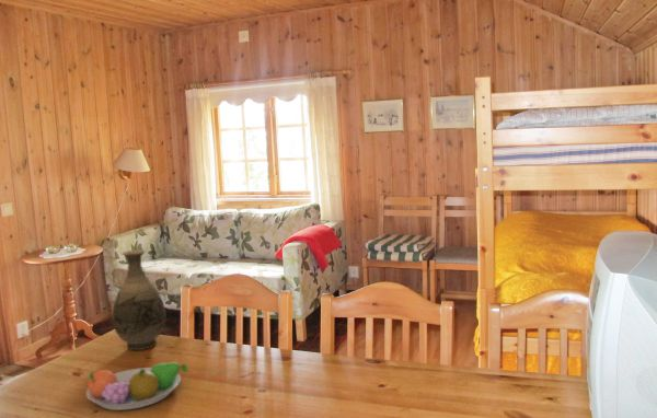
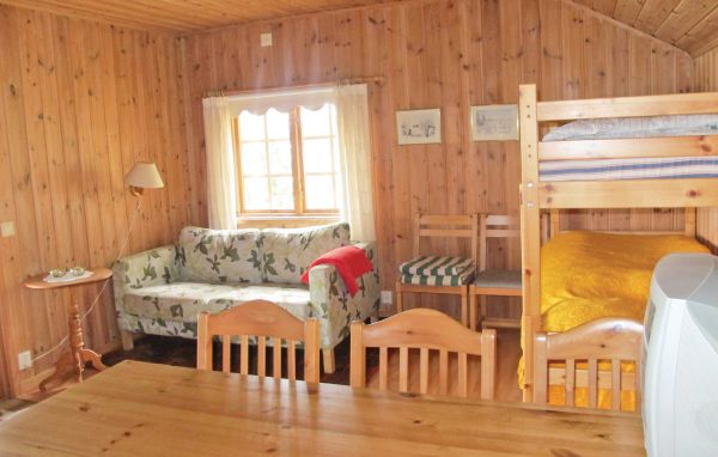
- vase (138, 299)
- fruit bowl (137, 376)
